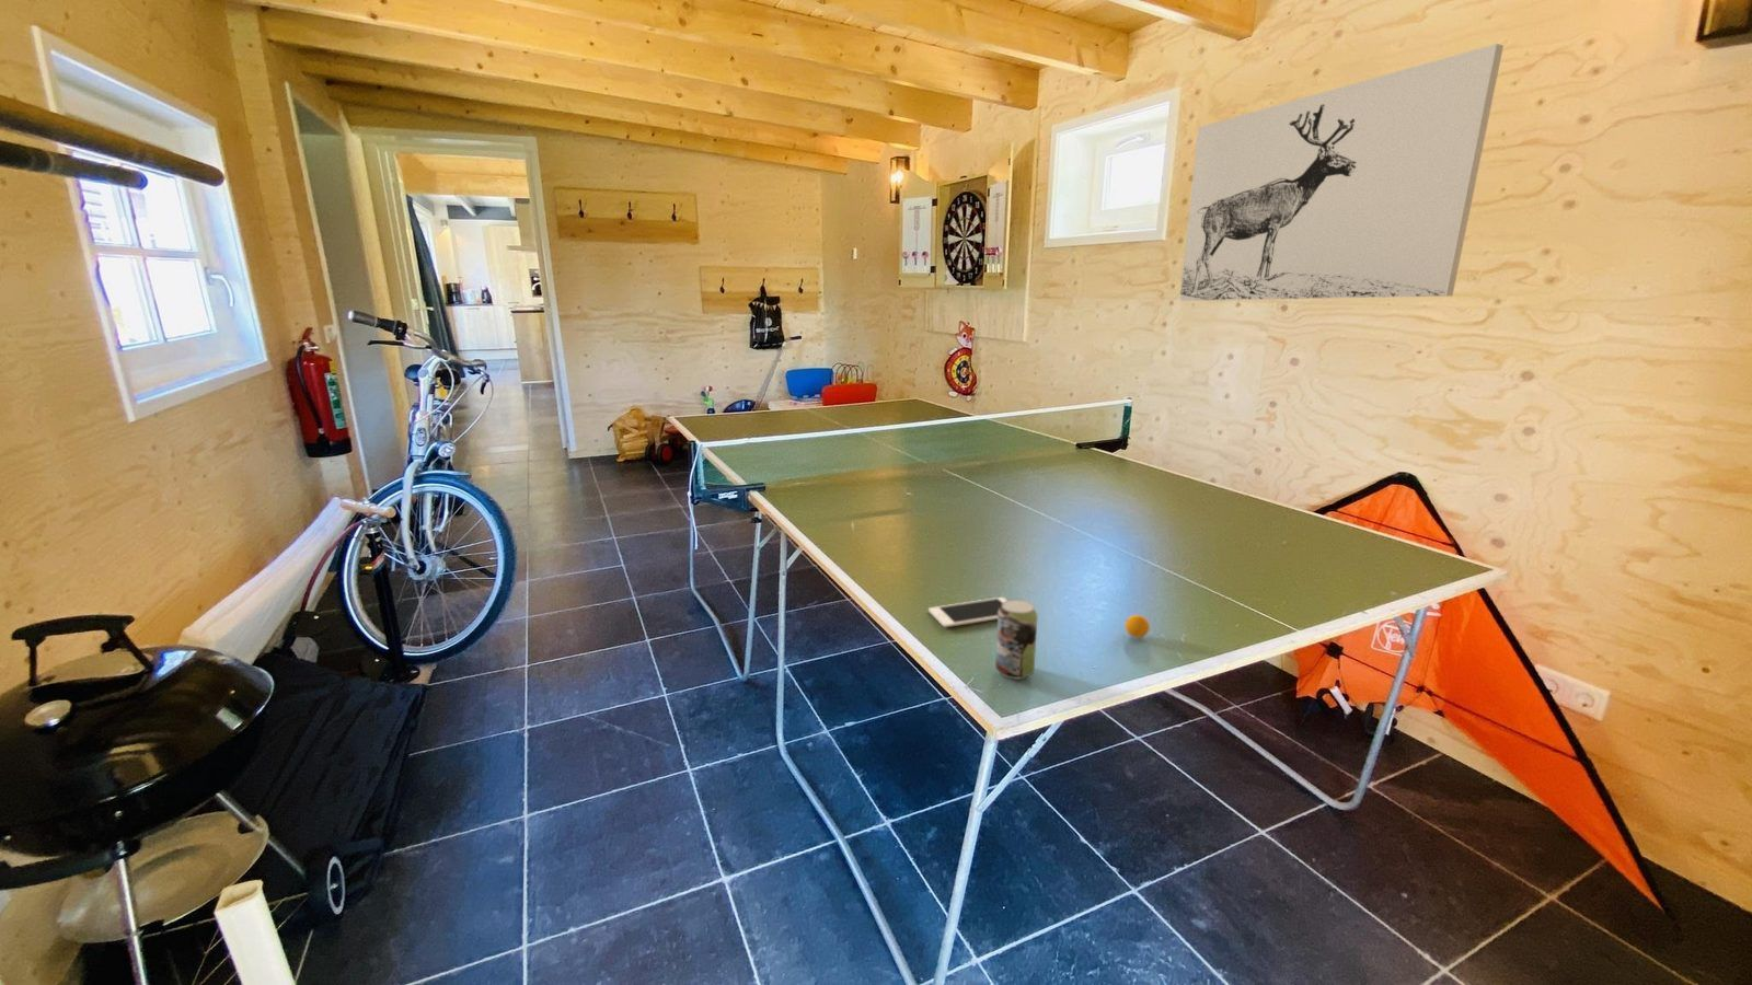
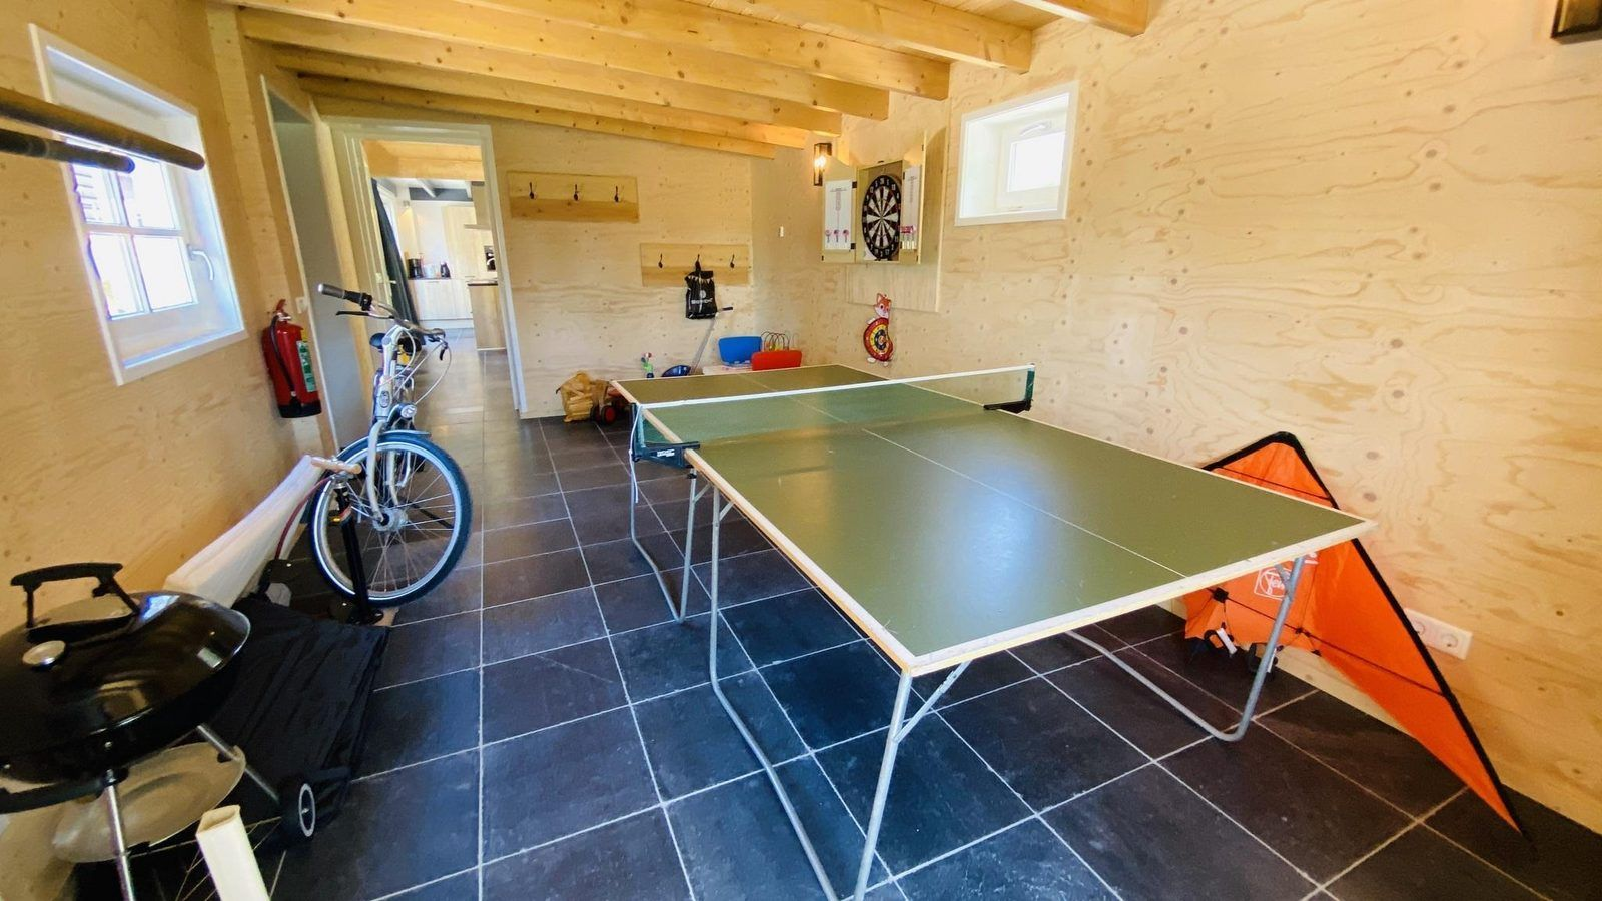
- wall art (1308, 200)
- beverage can (1016, 639)
- cell phone (975, 612)
- ping-pong ball (1137, 627)
